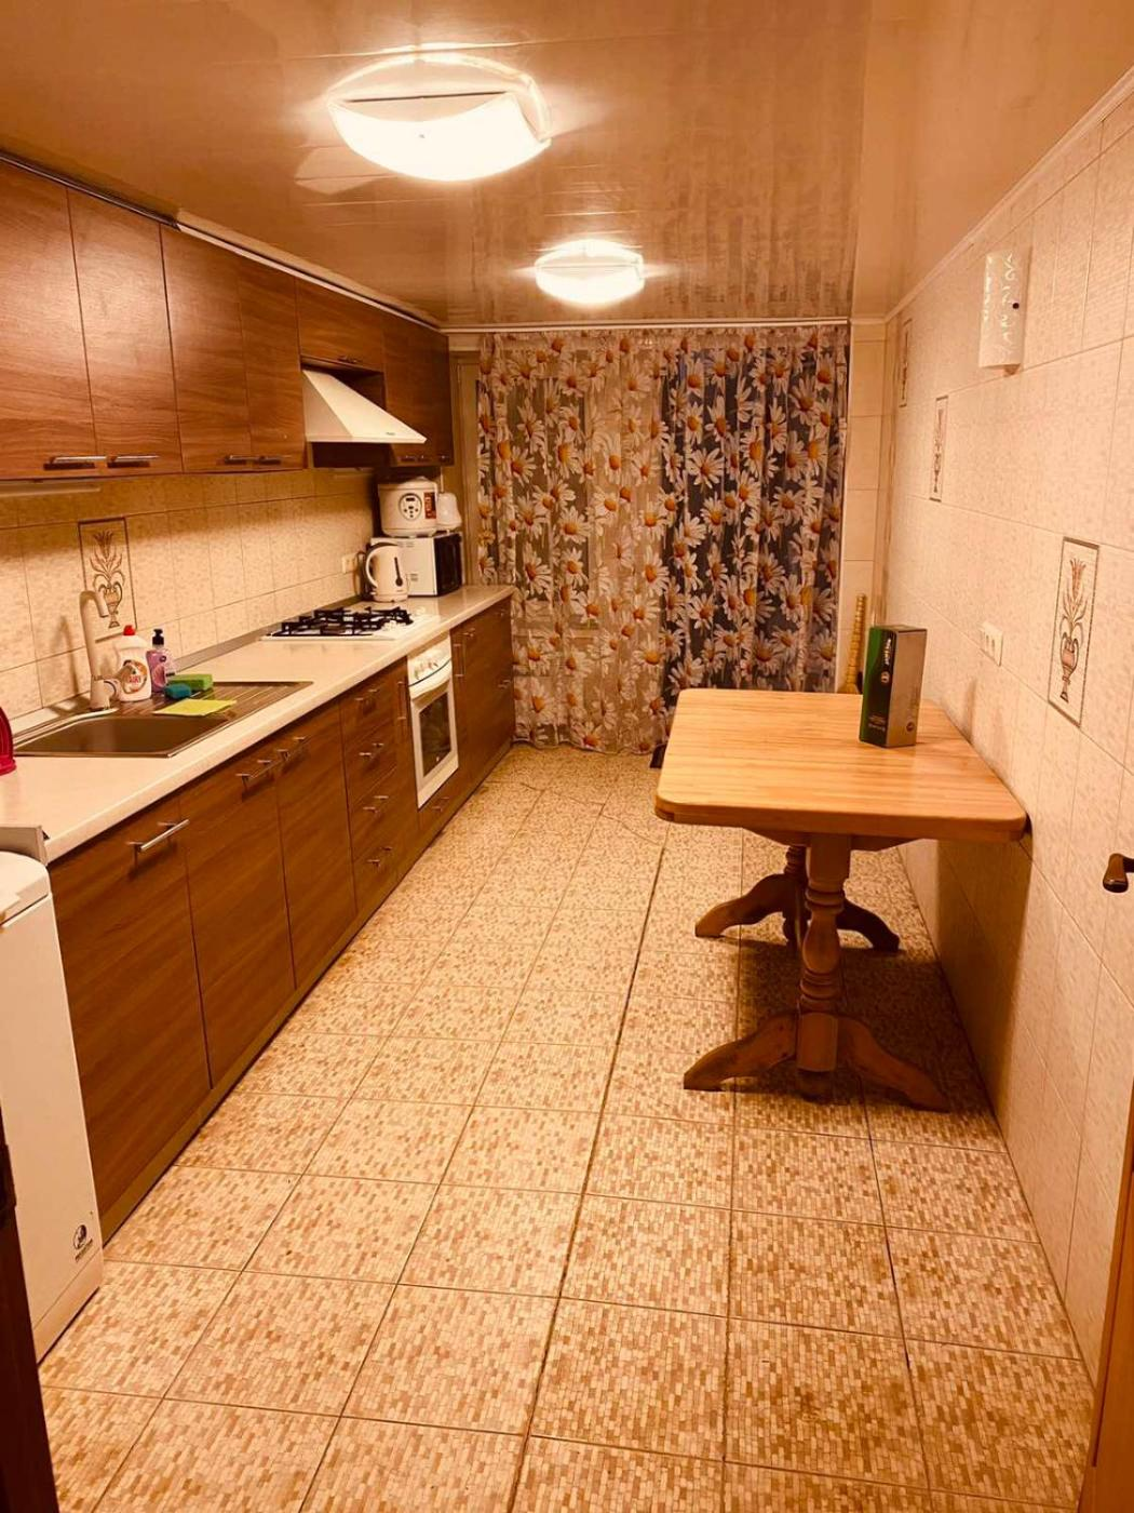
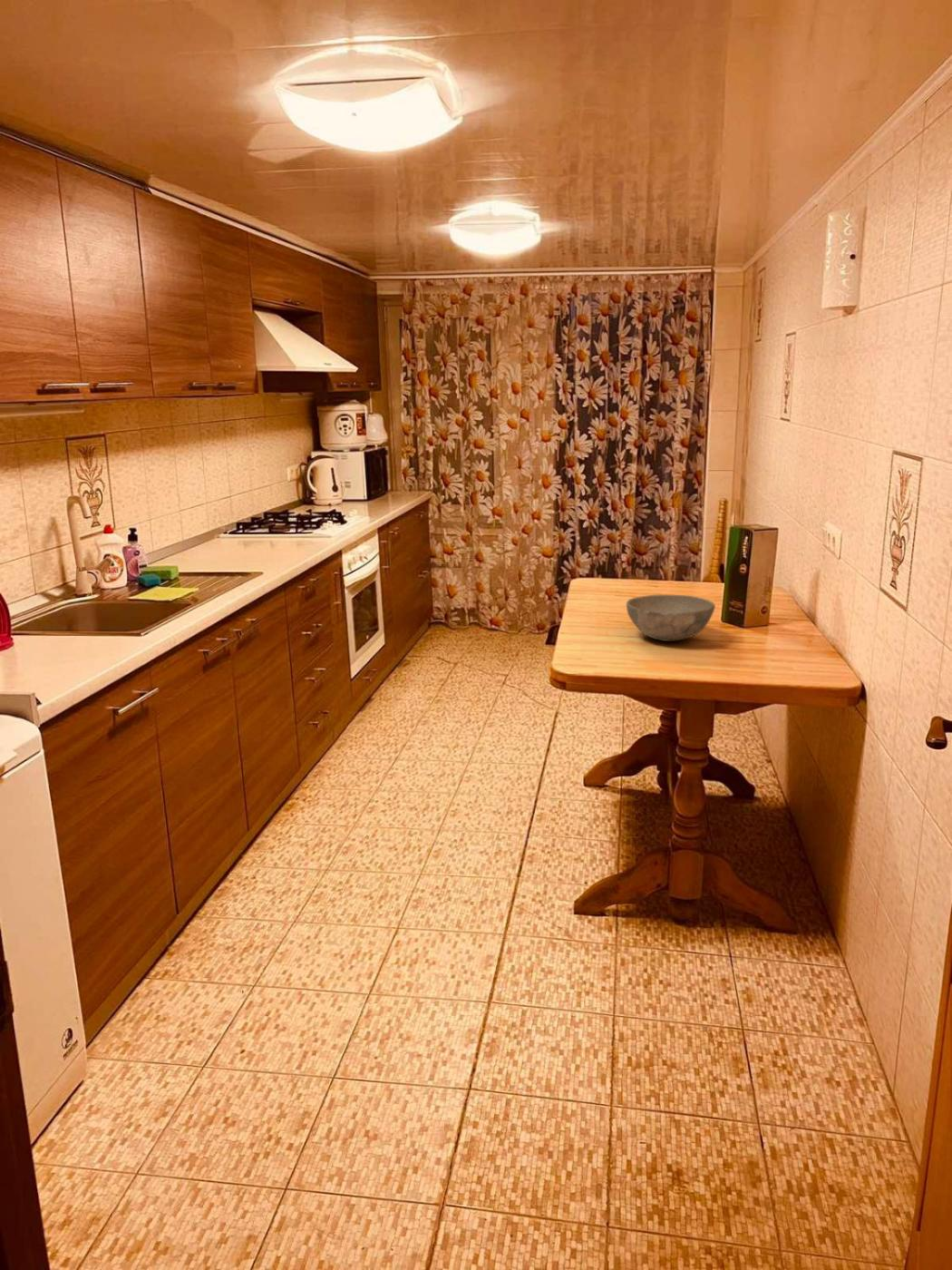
+ bowl (669, 620)
